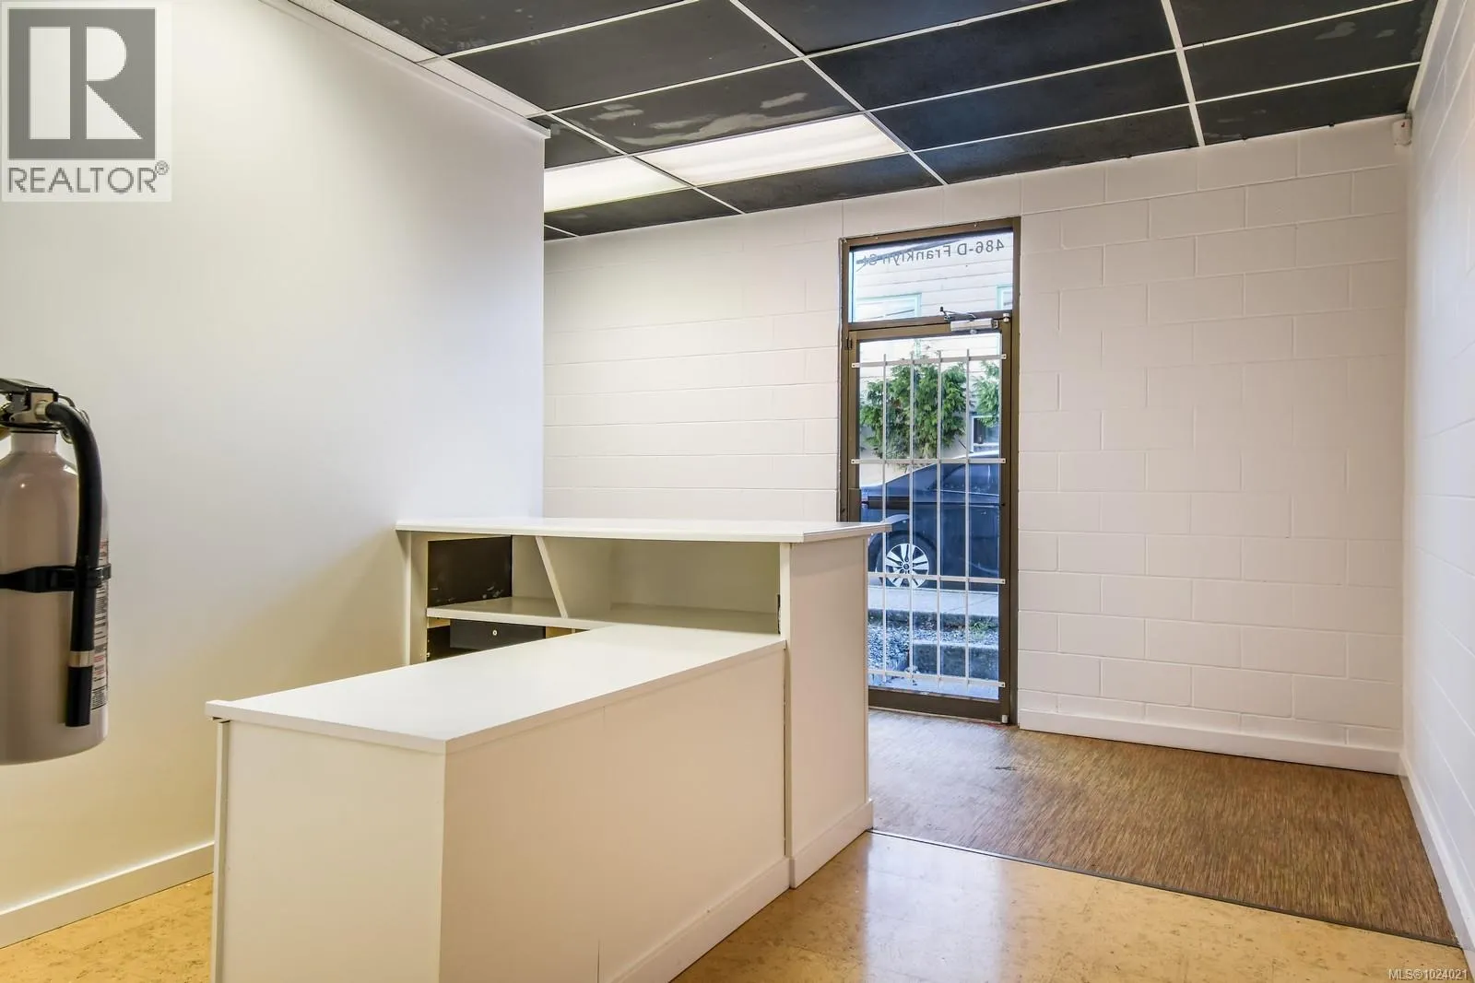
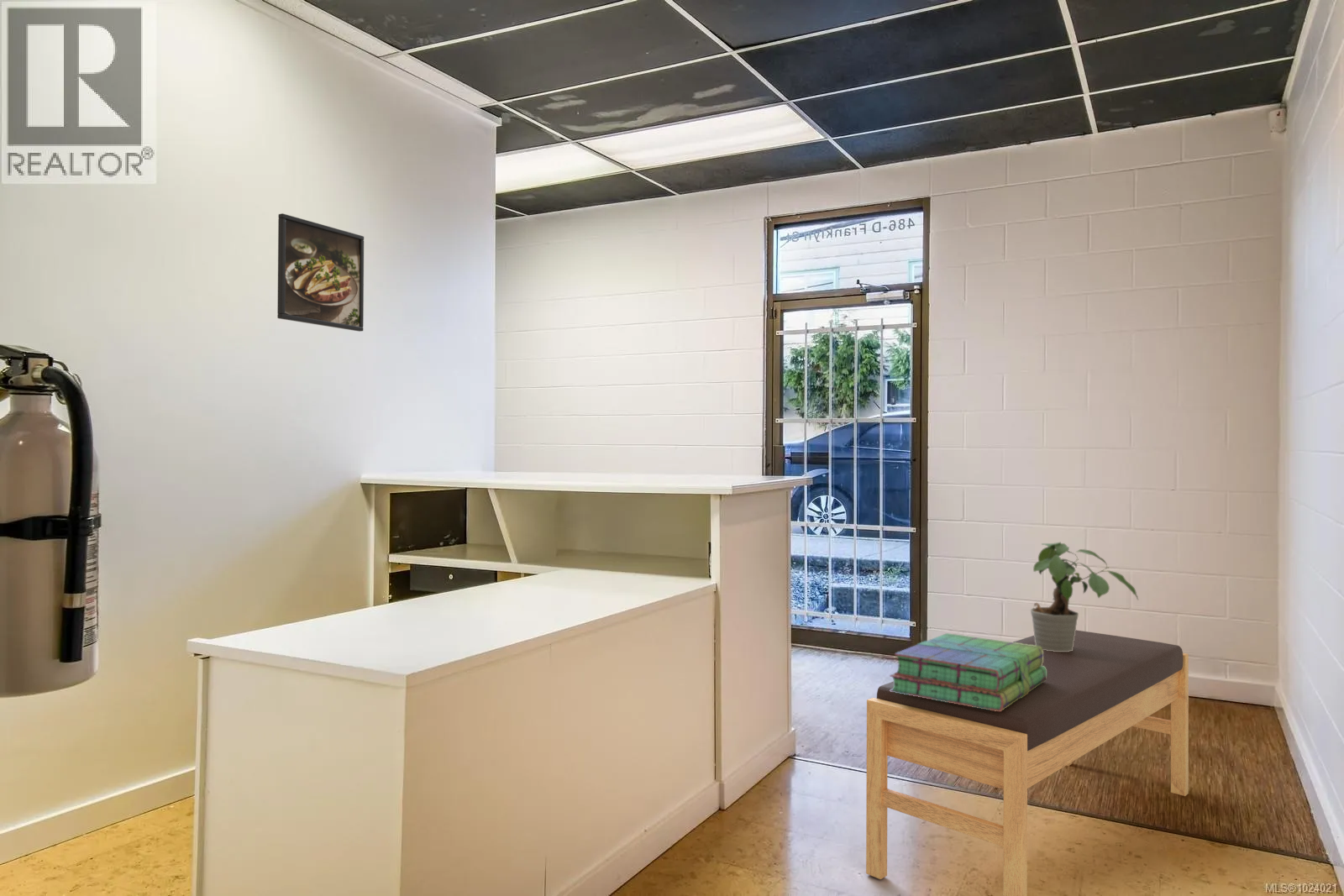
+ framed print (323, 275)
+ potted plant (1068, 596)
+ bench (1044, 746)
+ stack of books (969, 668)
